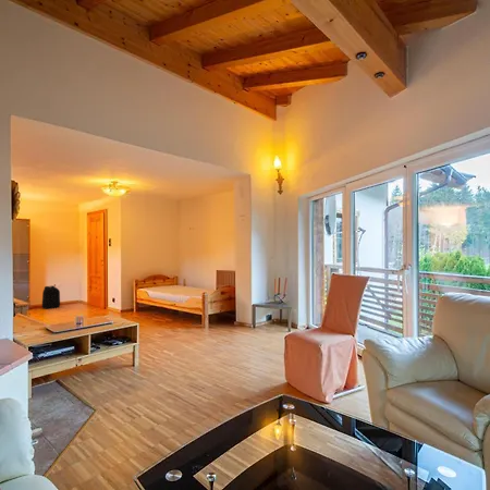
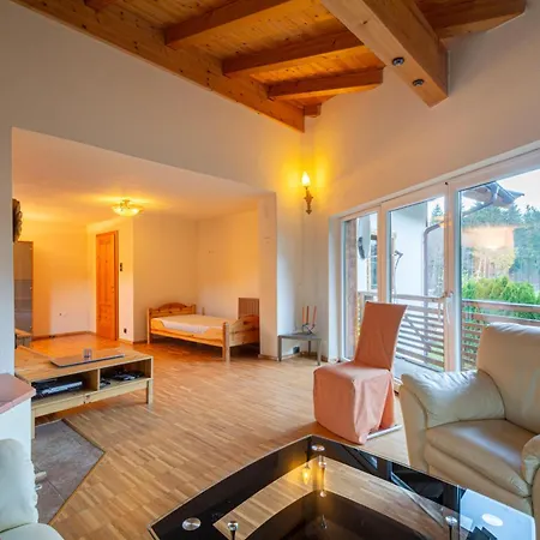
- backpack (50, 296)
